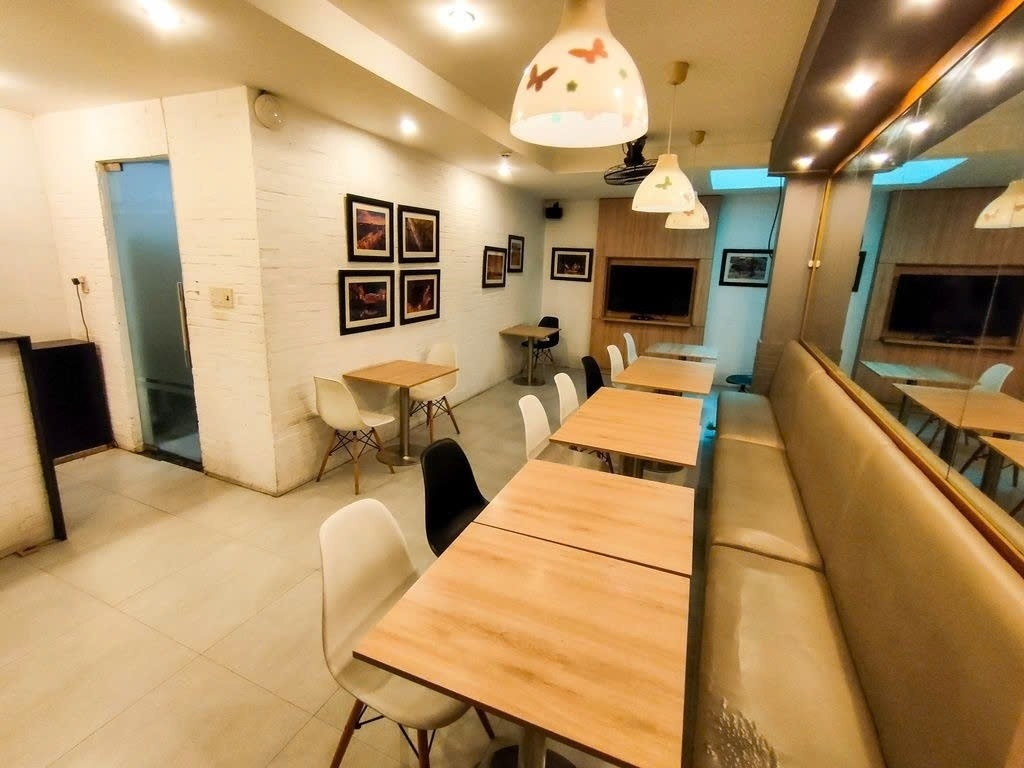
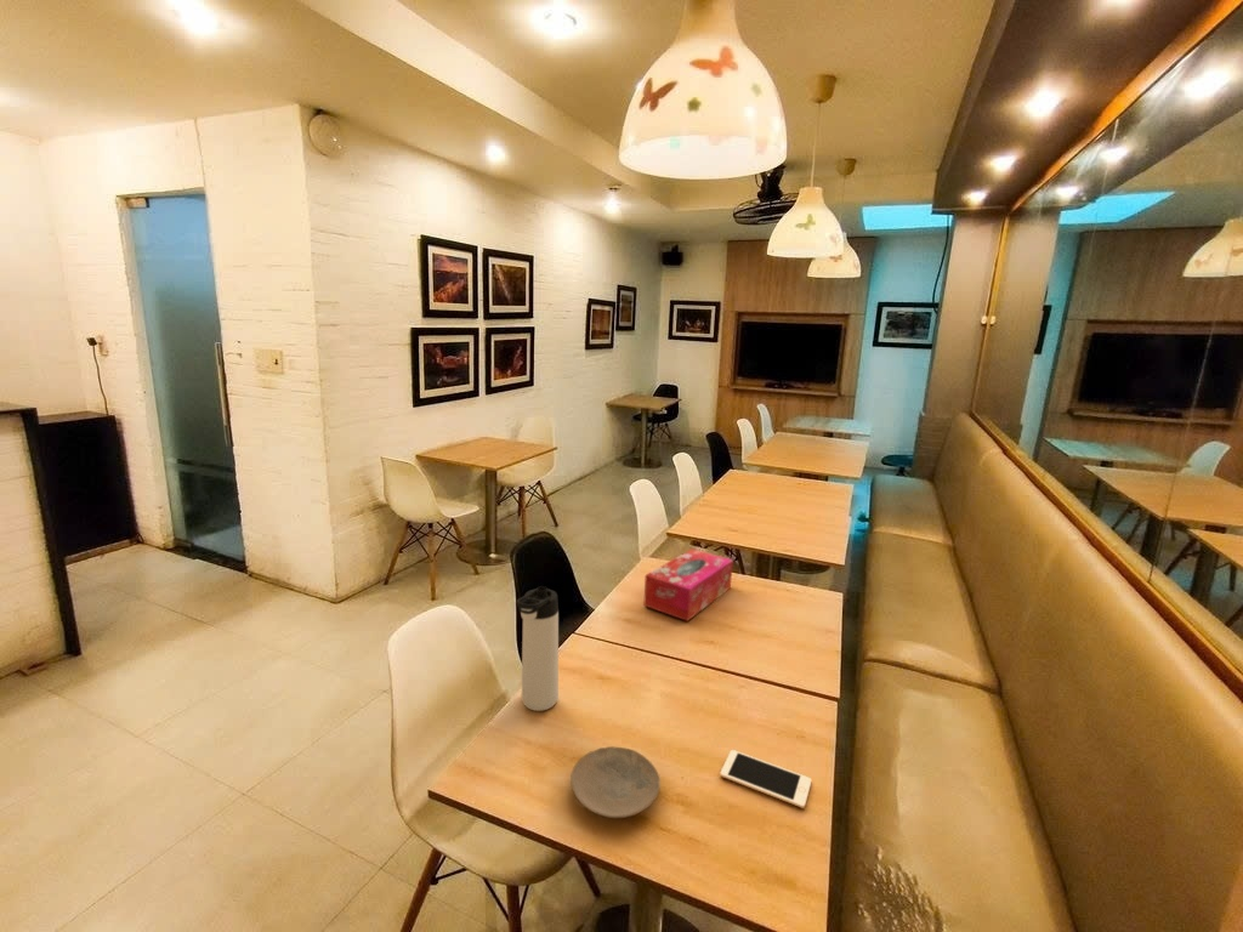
+ tissue box (689, 581)
+ plate (614, 784)
+ cell phone (765, 777)
+ thermos bottle (535, 650)
